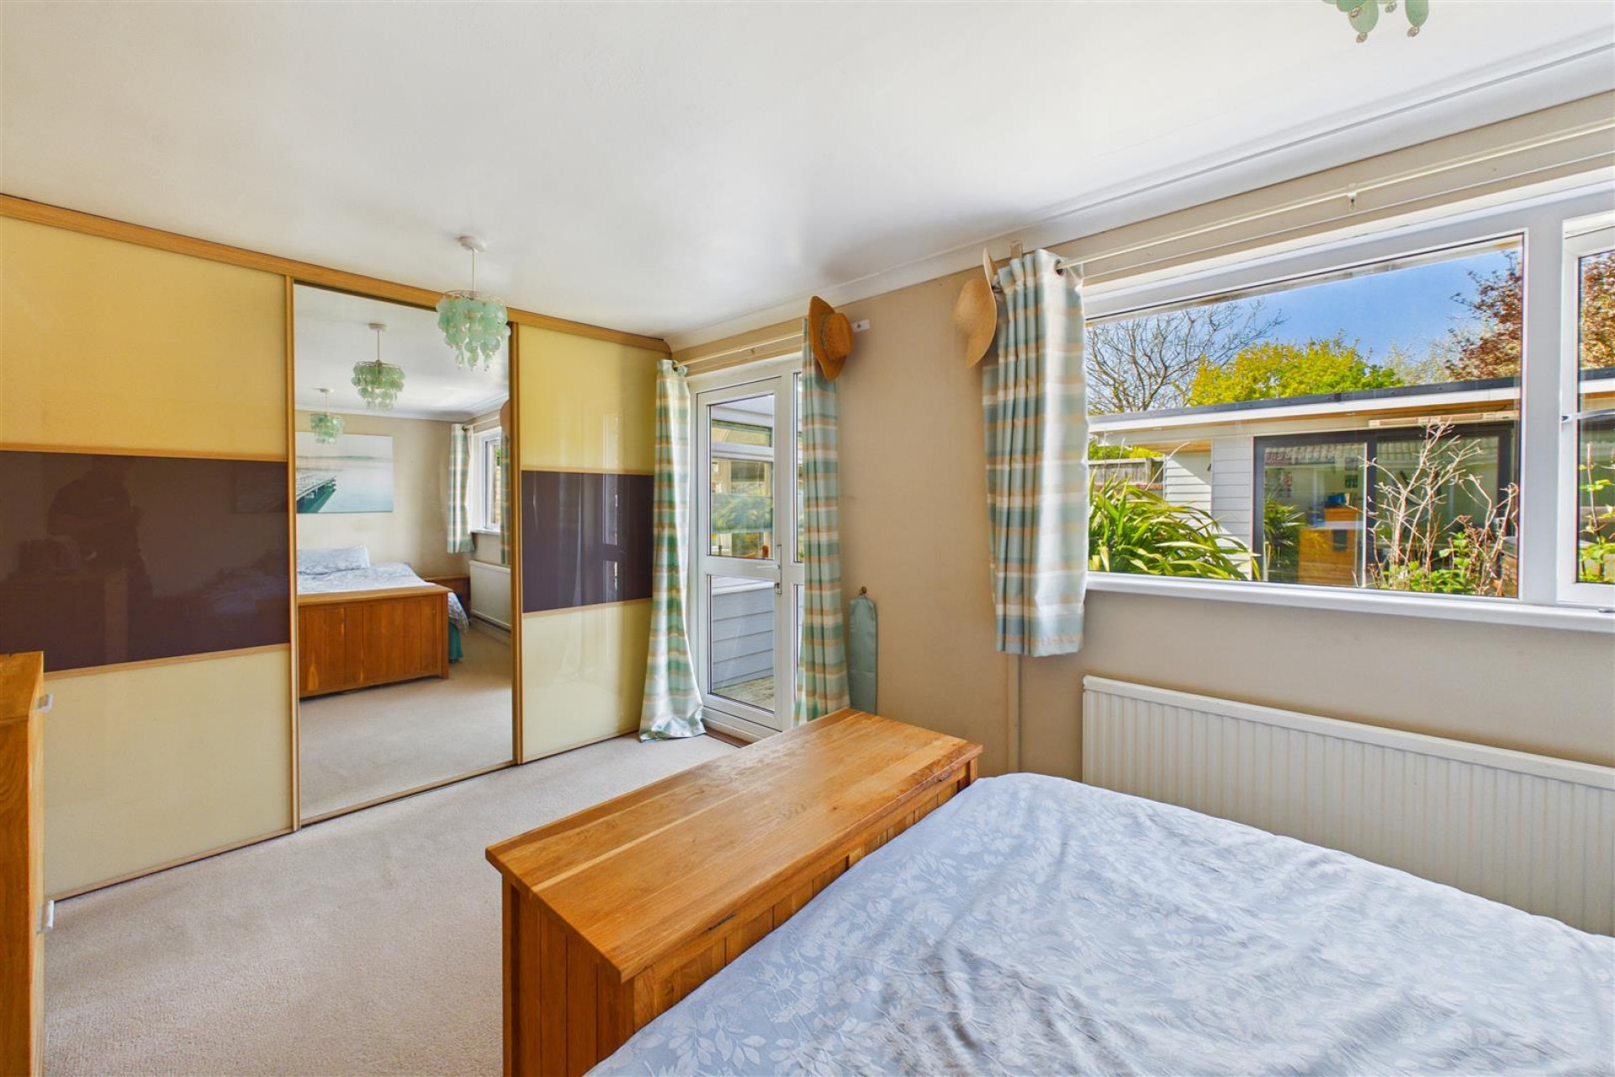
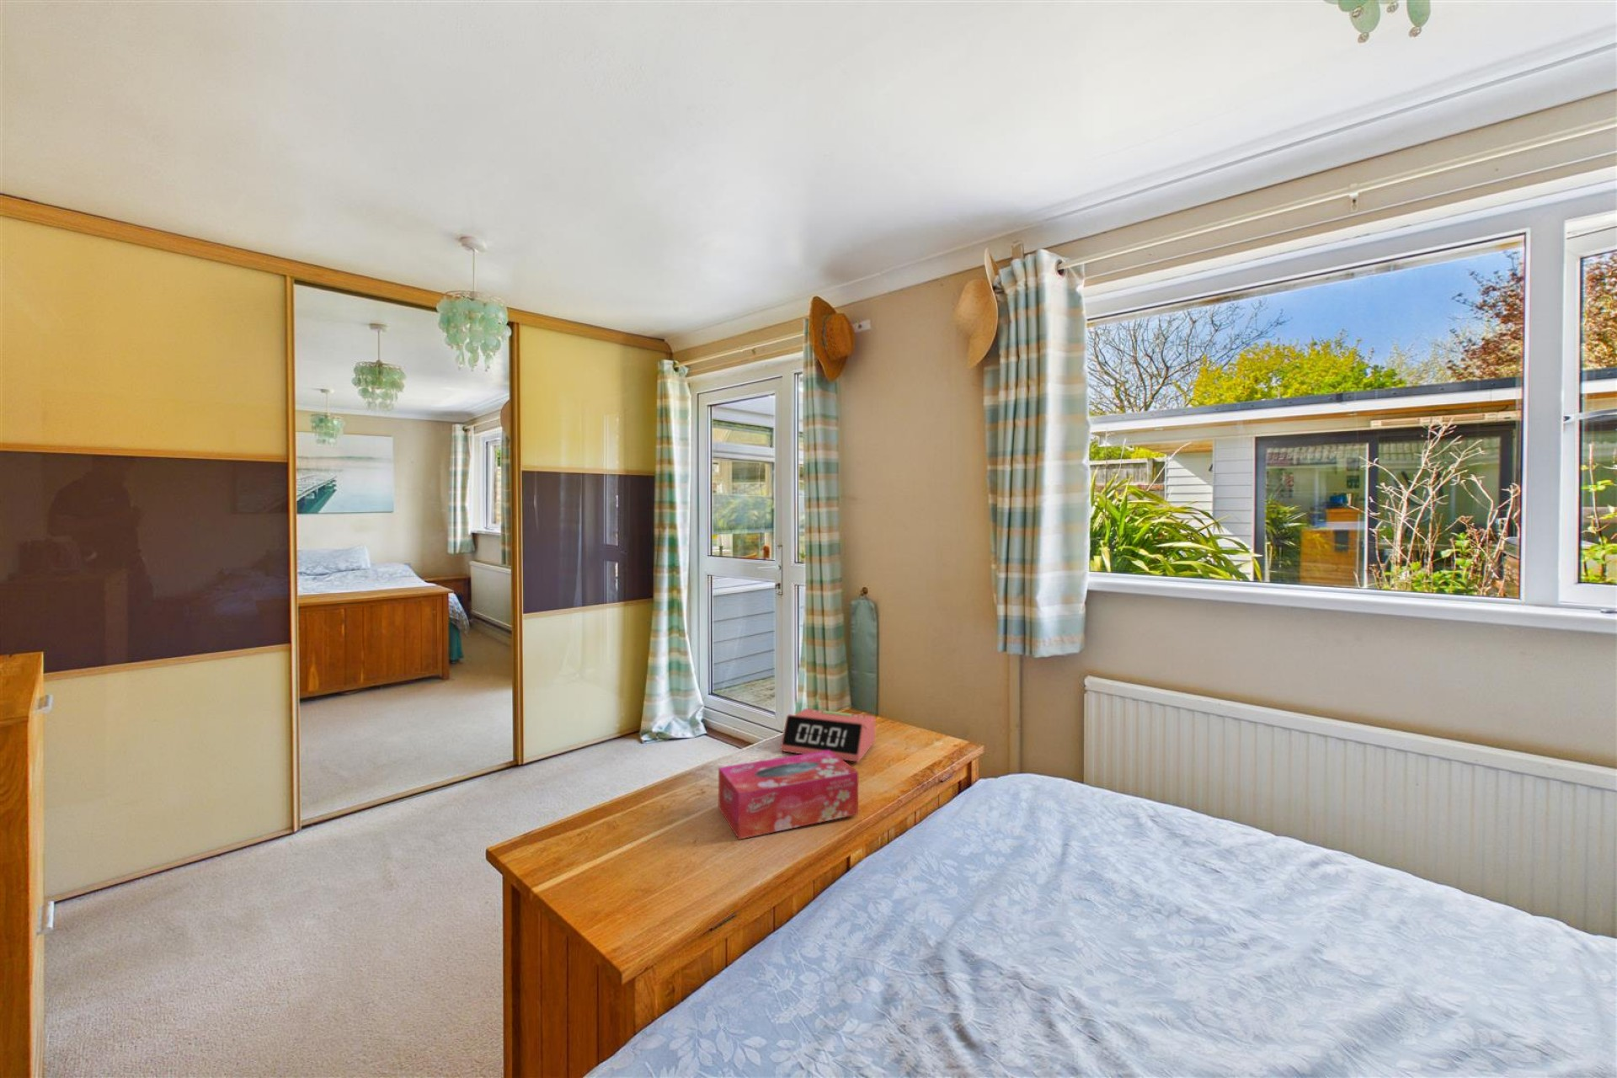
+ alarm clock (829, 730)
+ tissue box (787, 790)
